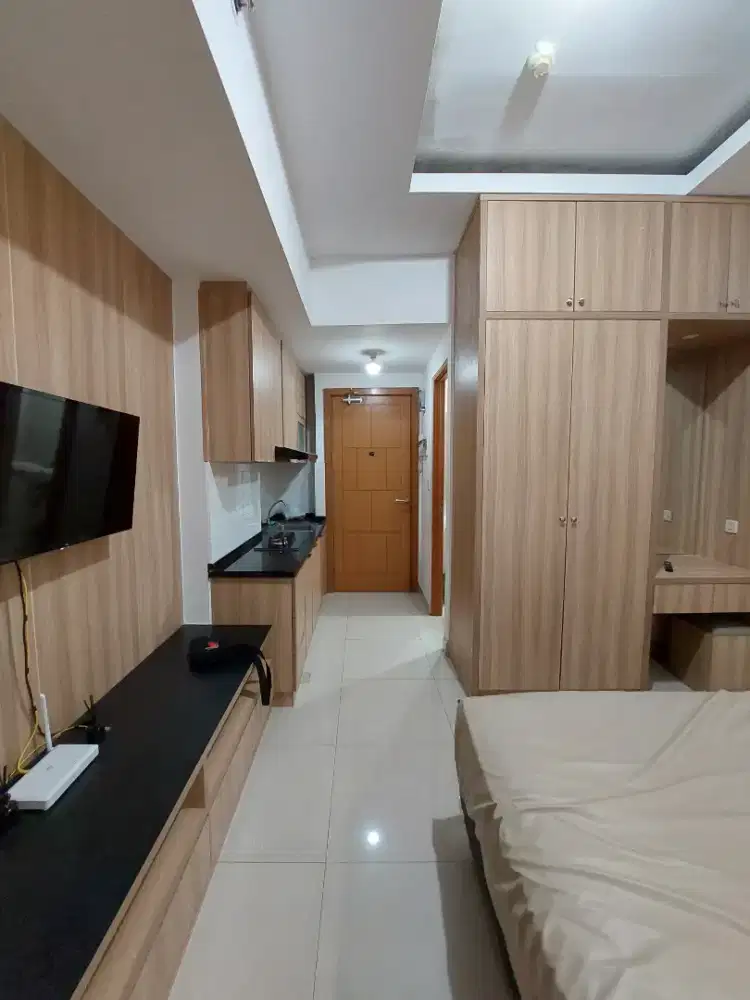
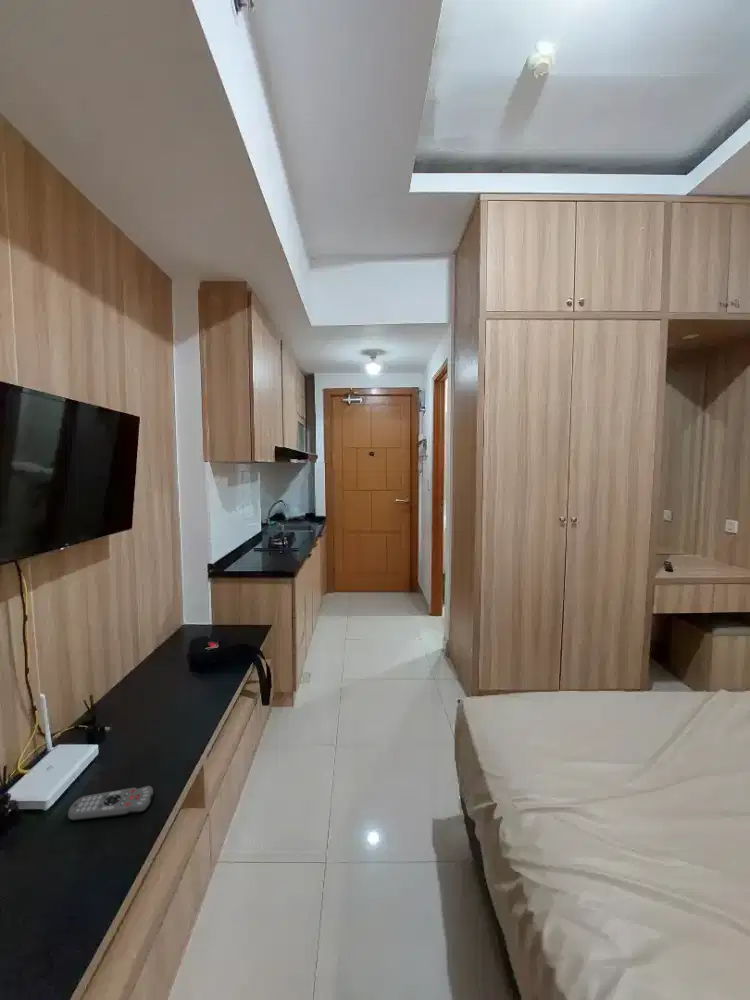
+ remote control (111, 803)
